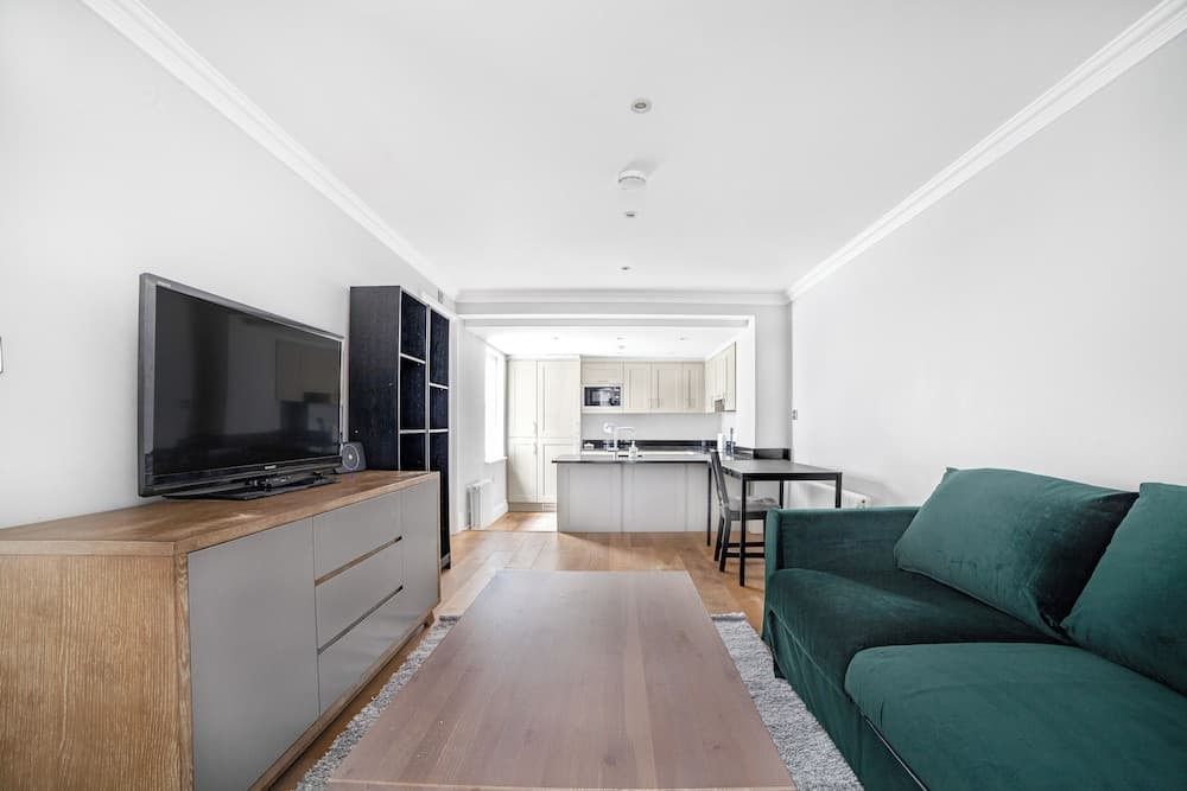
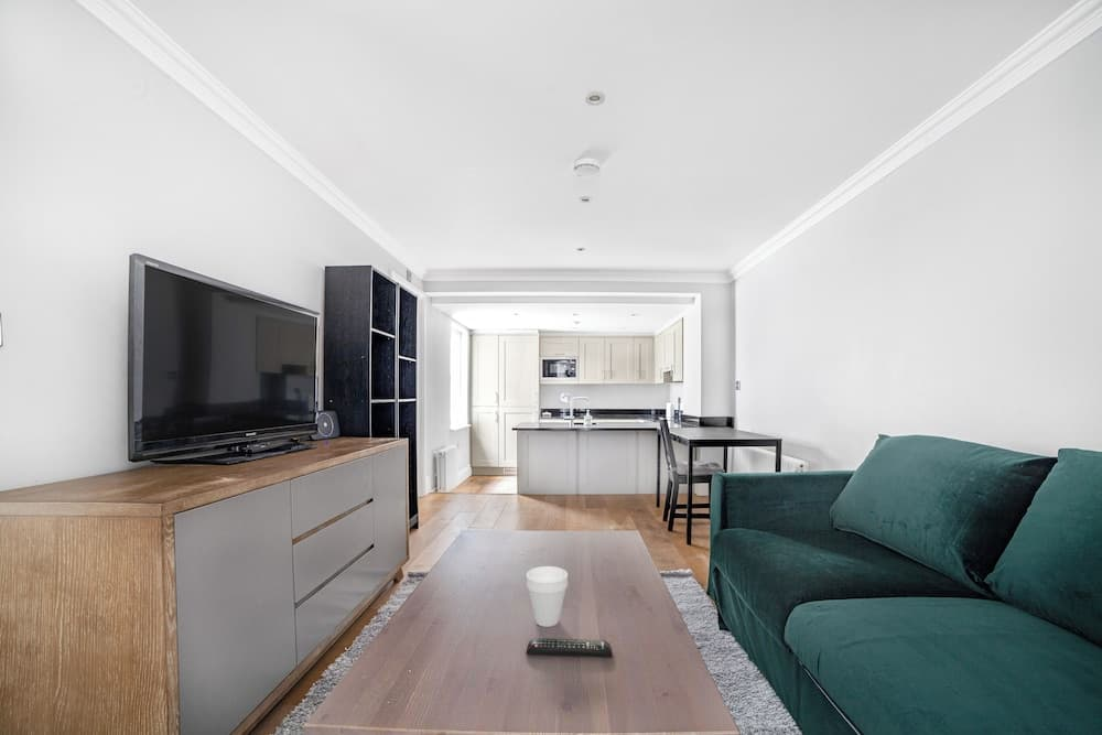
+ remote control (569, 648)
+ cup (547, 597)
